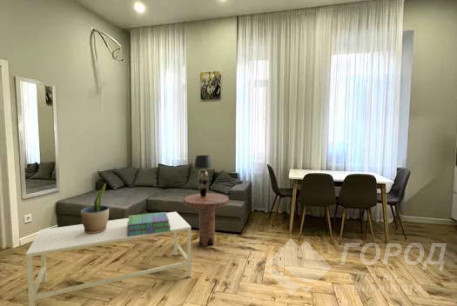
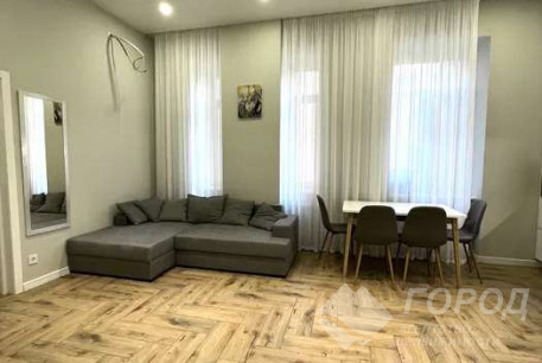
- stack of books (148, 222)
- coffee table (114, 242)
- side table (206, 220)
- table lamp (203, 176)
- potted plant (95, 207)
